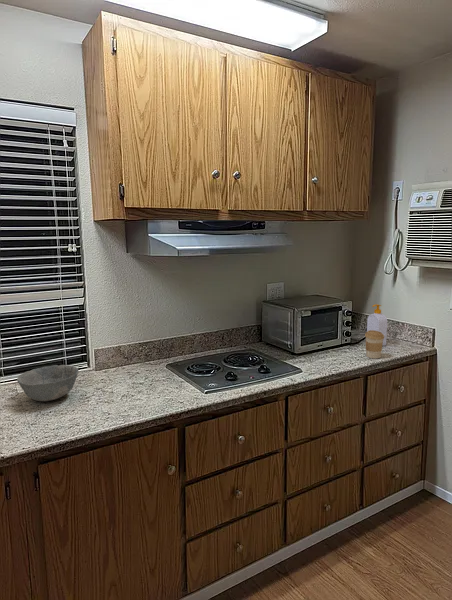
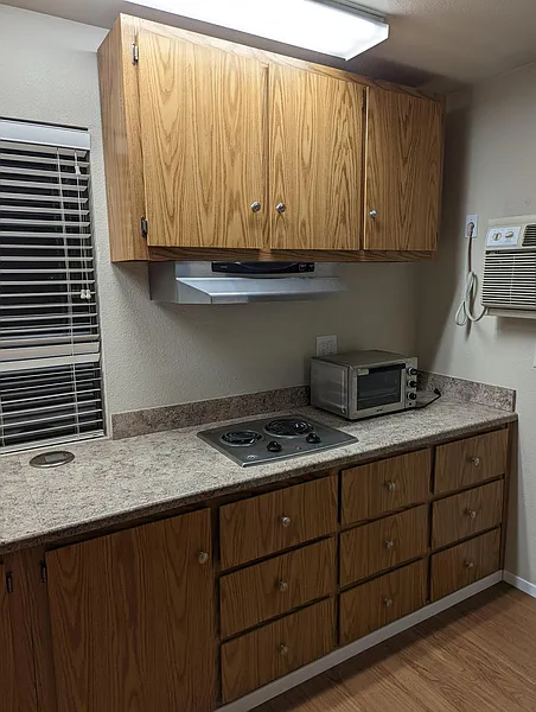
- coffee cup (374, 344)
- soap bottle (376, 324)
- bowl (49, 385)
